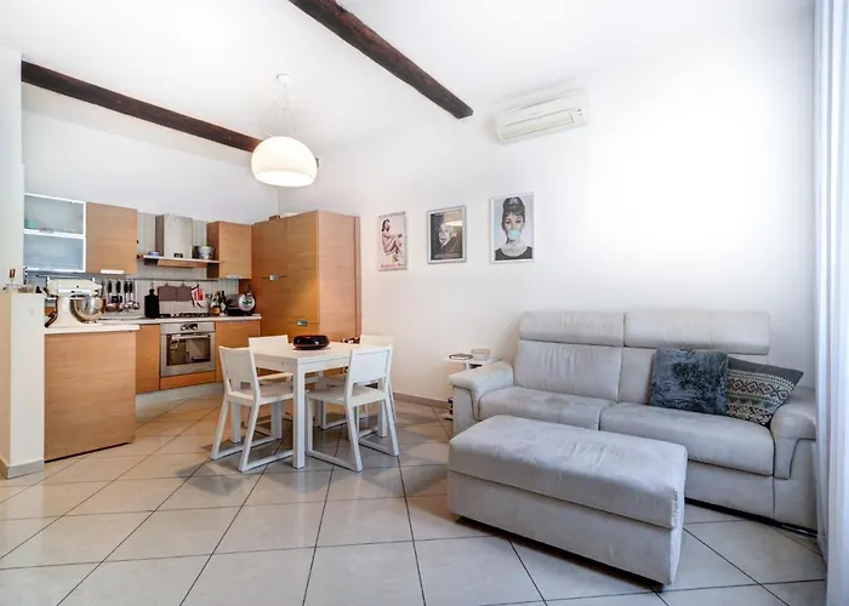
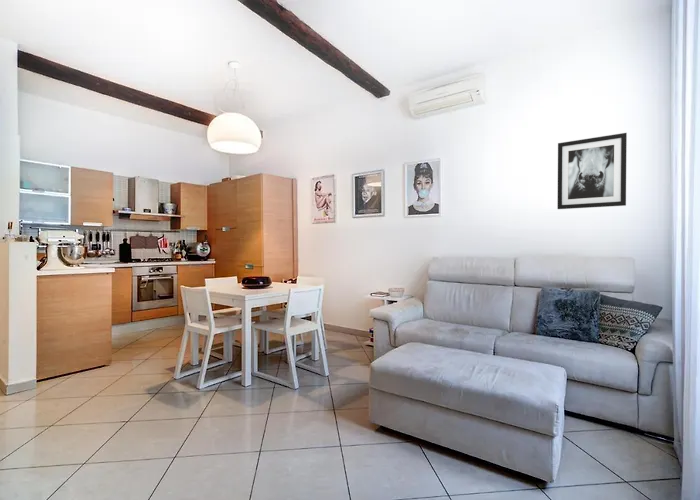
+ wall art (590, 173)
